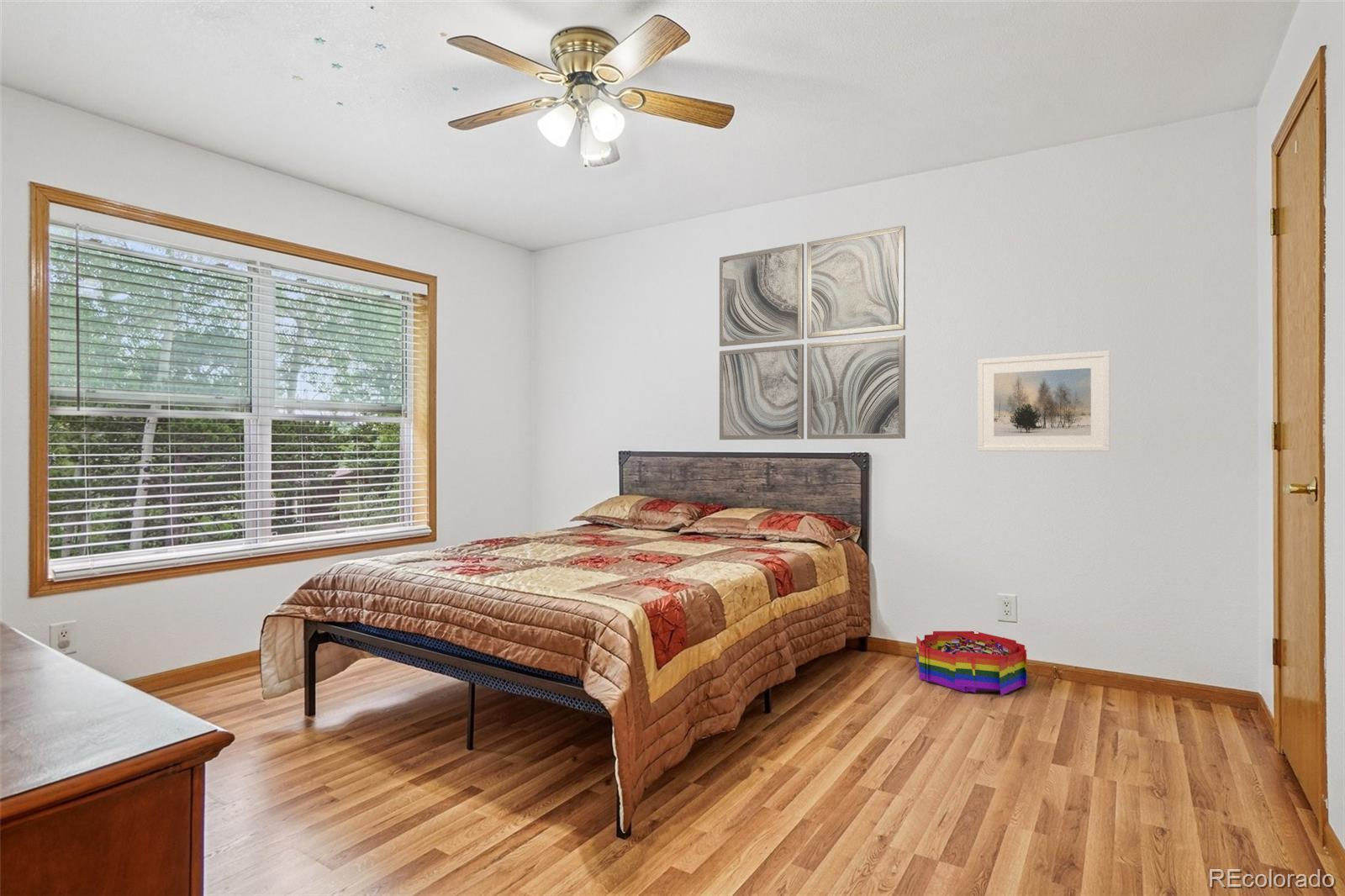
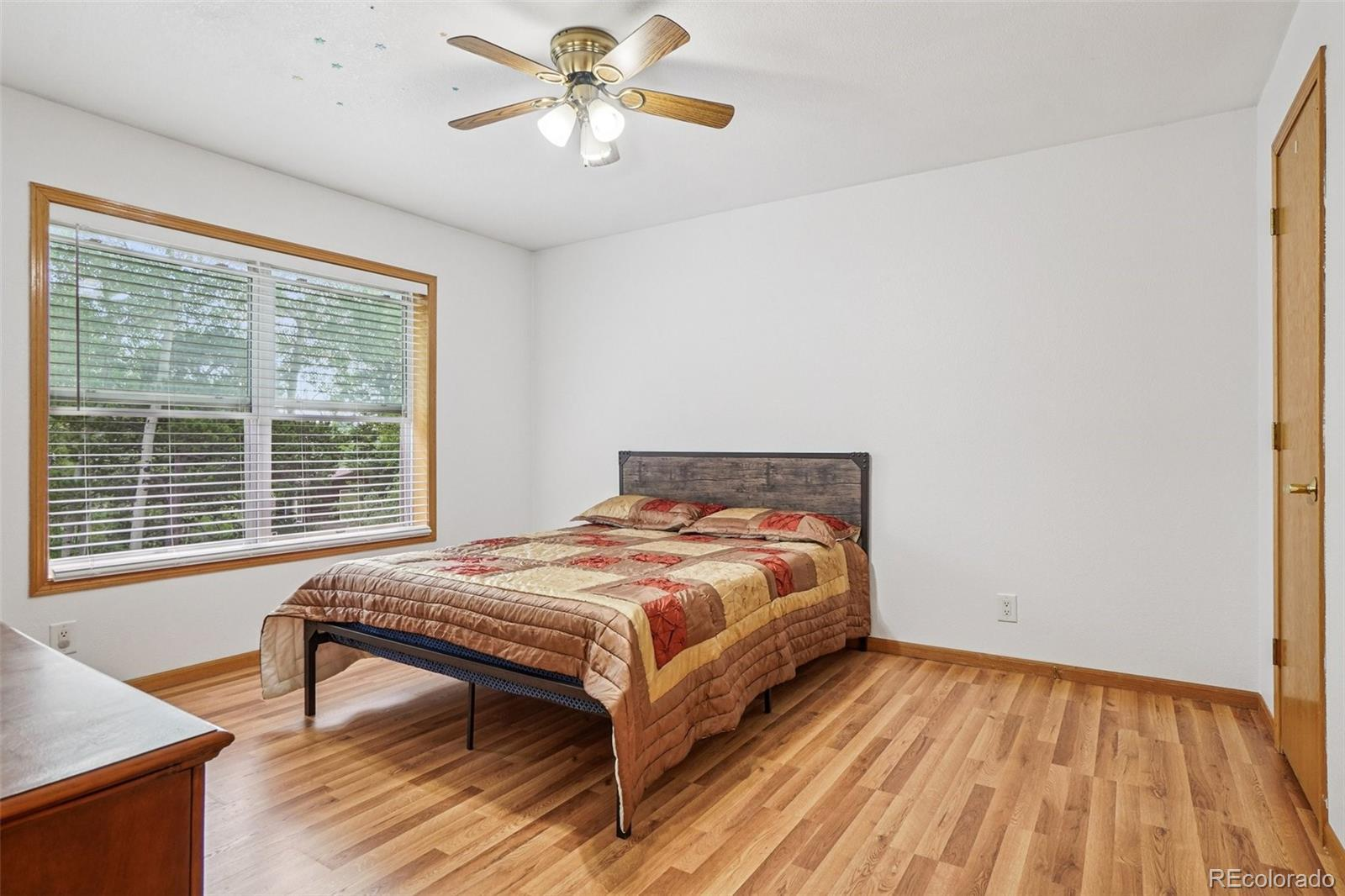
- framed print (1041, 403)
- storage bin (968, 659)
- wall art (807, 344)
